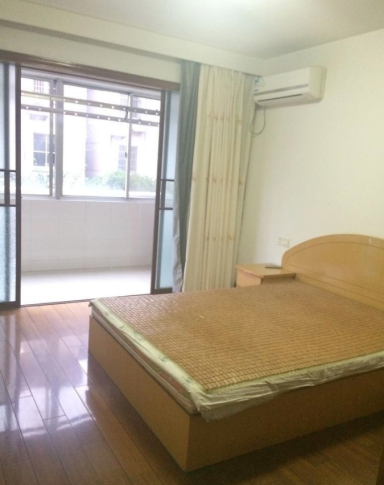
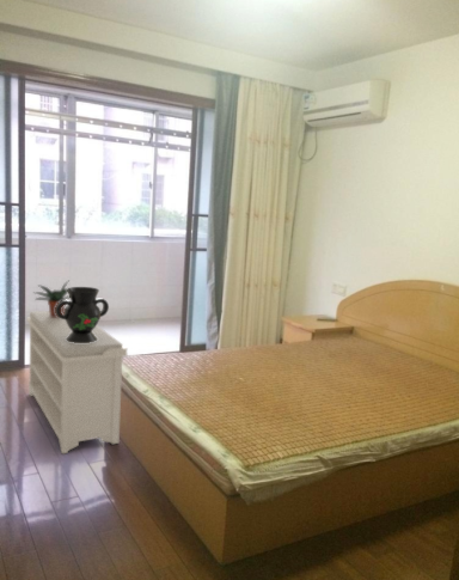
+ bench (71, 372)
+ decorative vase (82, 313)
+ potted plant (56, 297)
